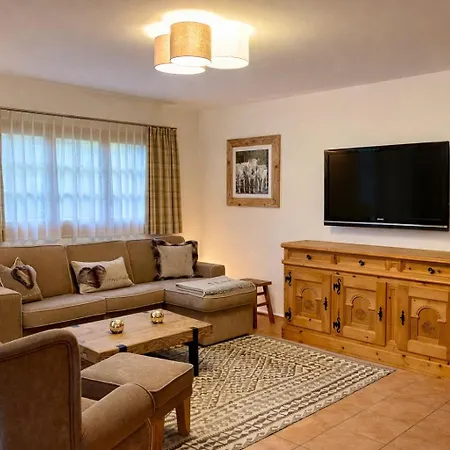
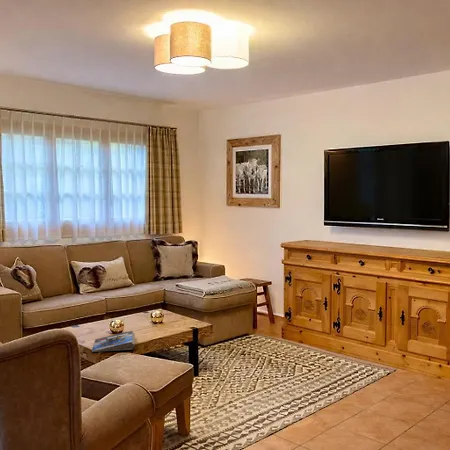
+ magazine (114, 340)
